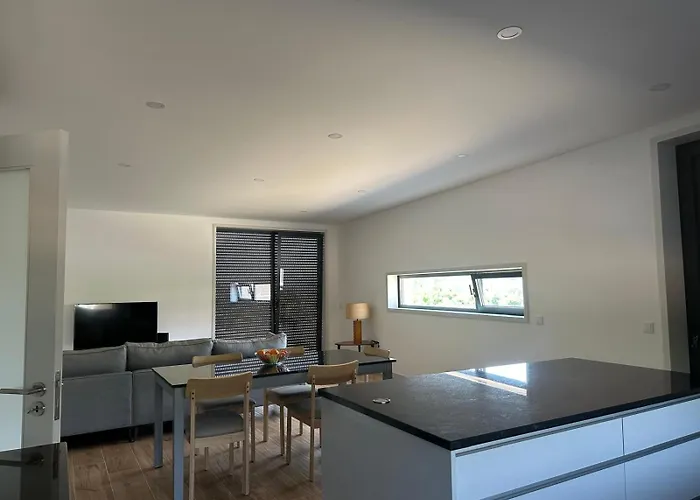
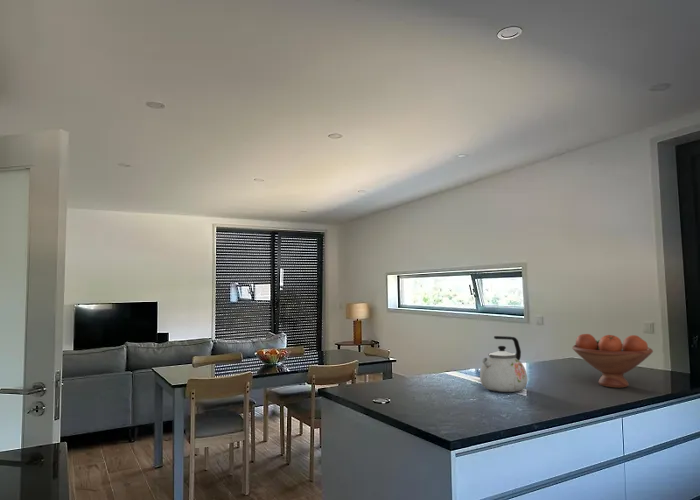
+ kettle (502, 362)
+ fruit bowl (611, 359)
